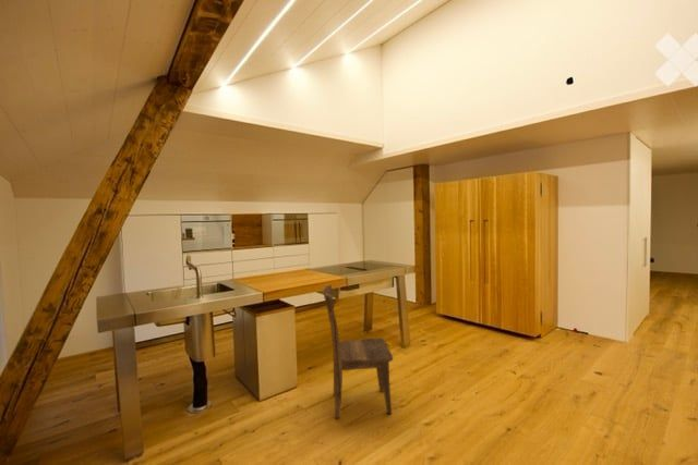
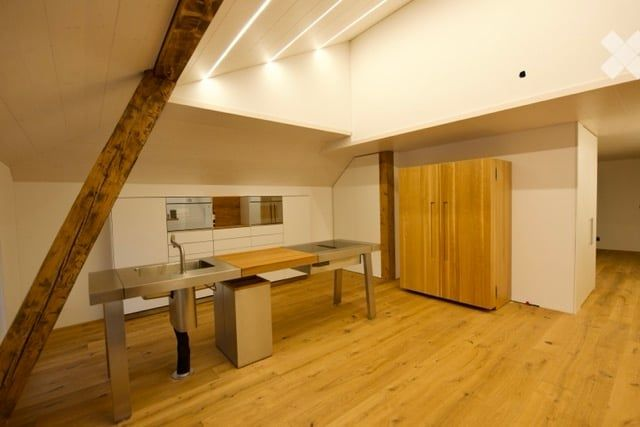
- dining chair (356, 346)
